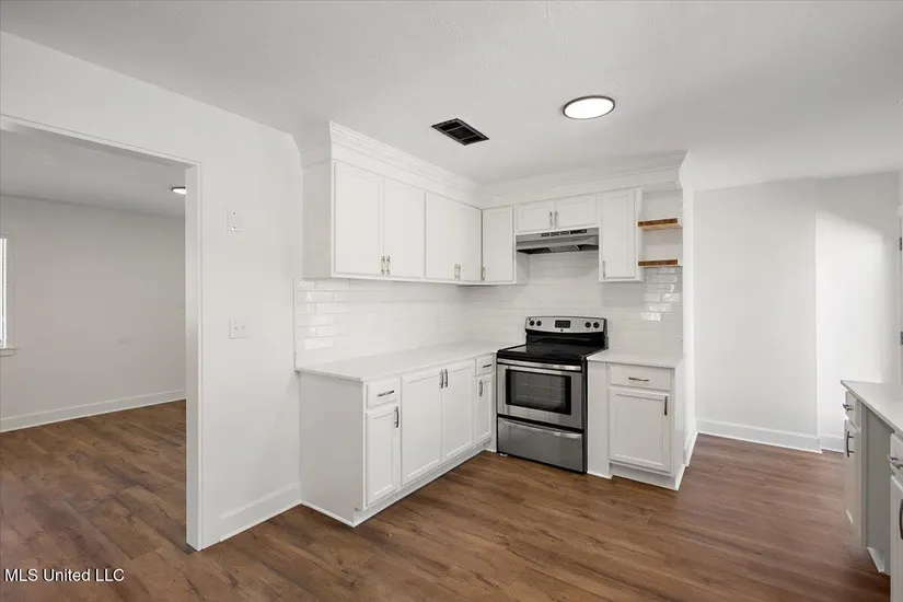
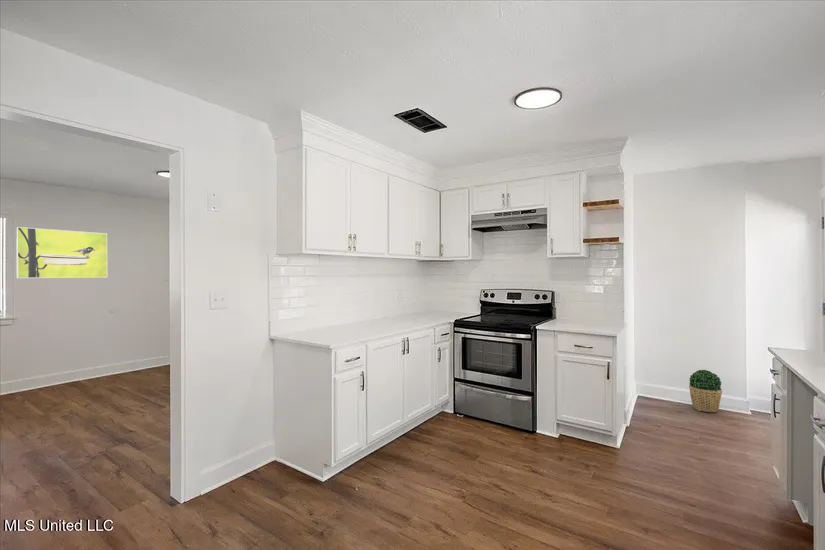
+ potted plant (705, 389)
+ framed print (65, 254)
